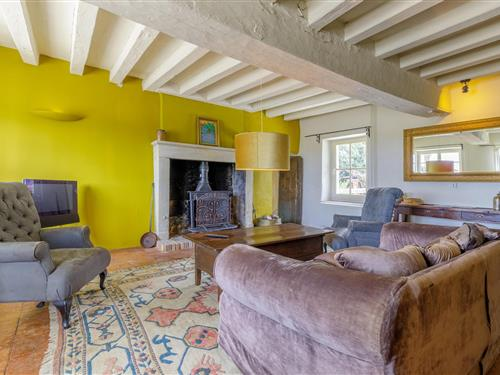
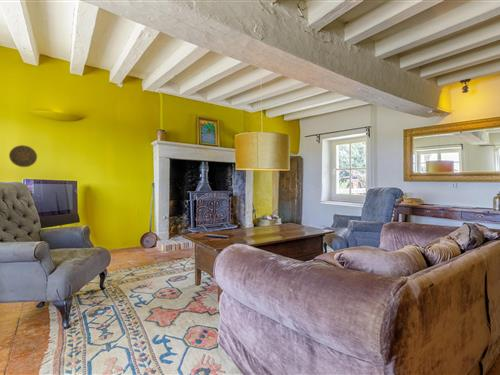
+ decorative plate (23, 156)
